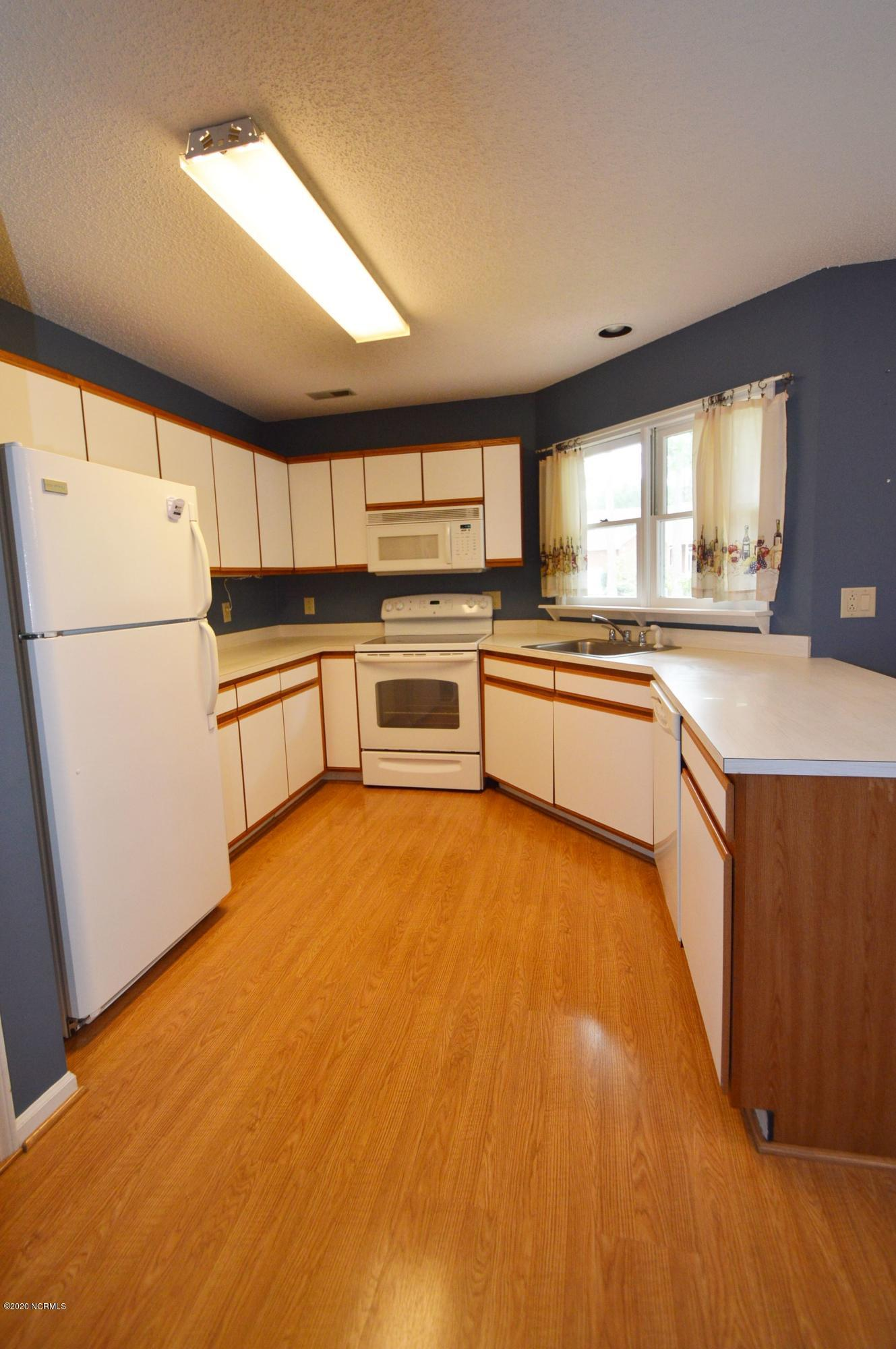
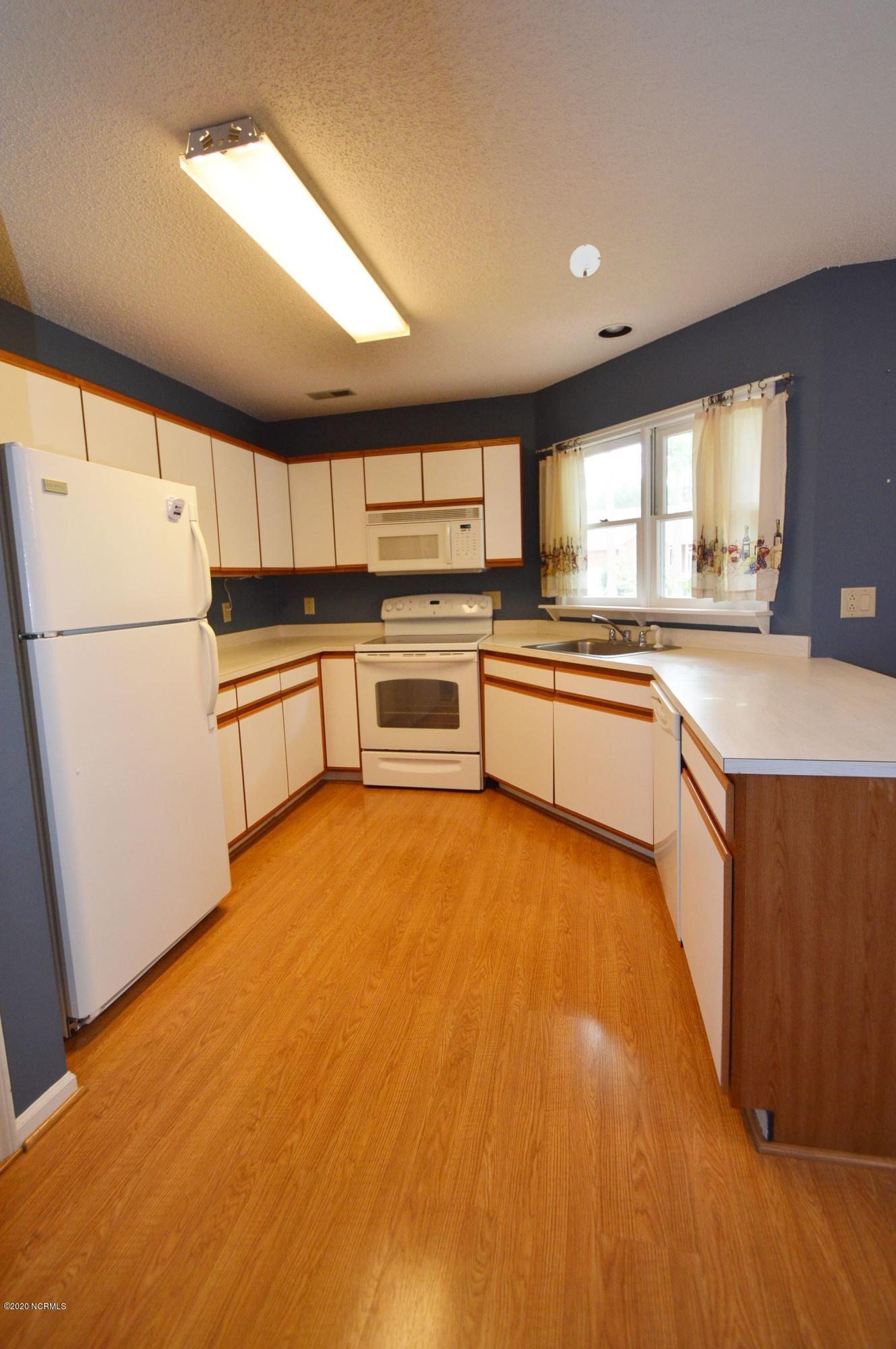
+ smoke detector (585, 260)
